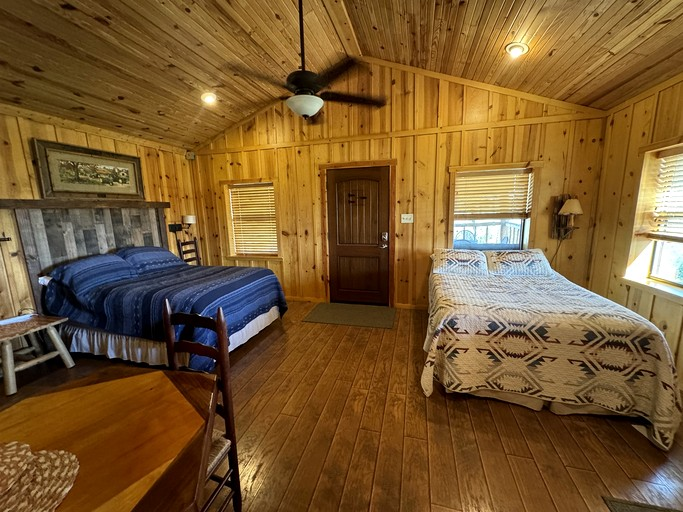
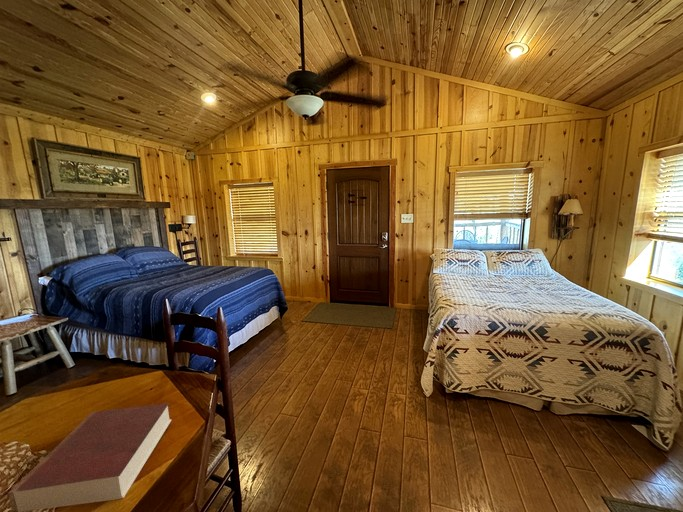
+ book (105, 449)
